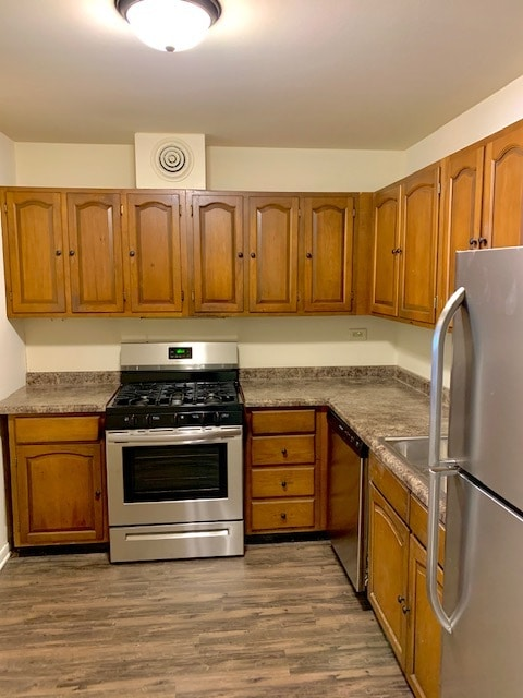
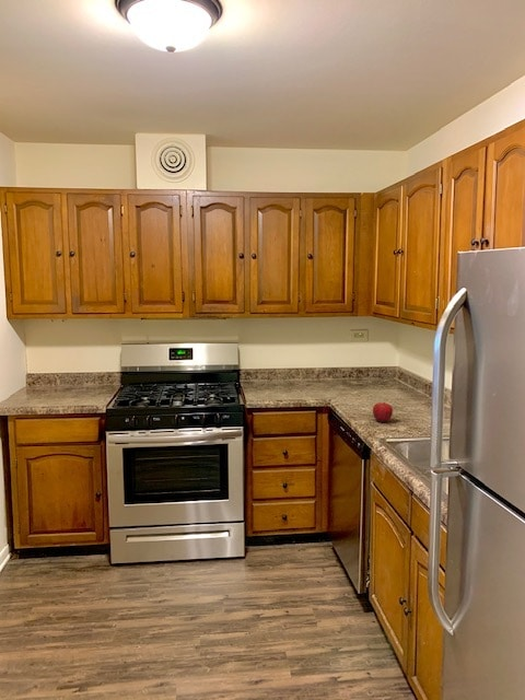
+ fruit (382, 411)
